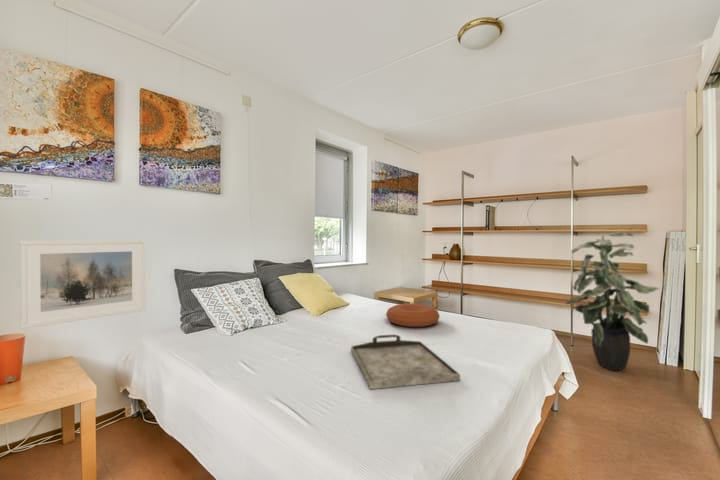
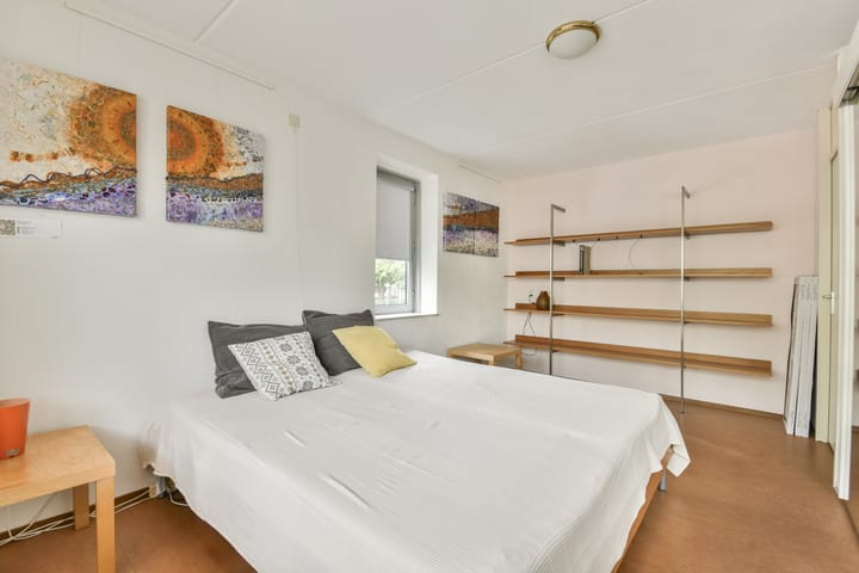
- serving tray (399, 356)
- indoor plant (611, 301)
- cushion (412, 314)
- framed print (89, 279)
